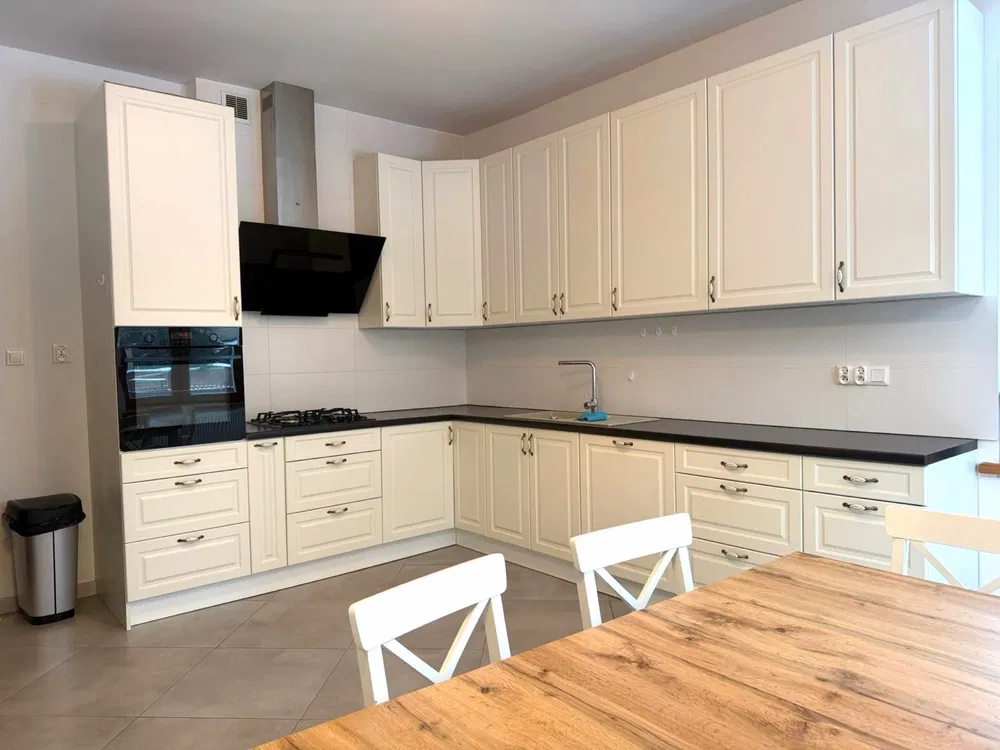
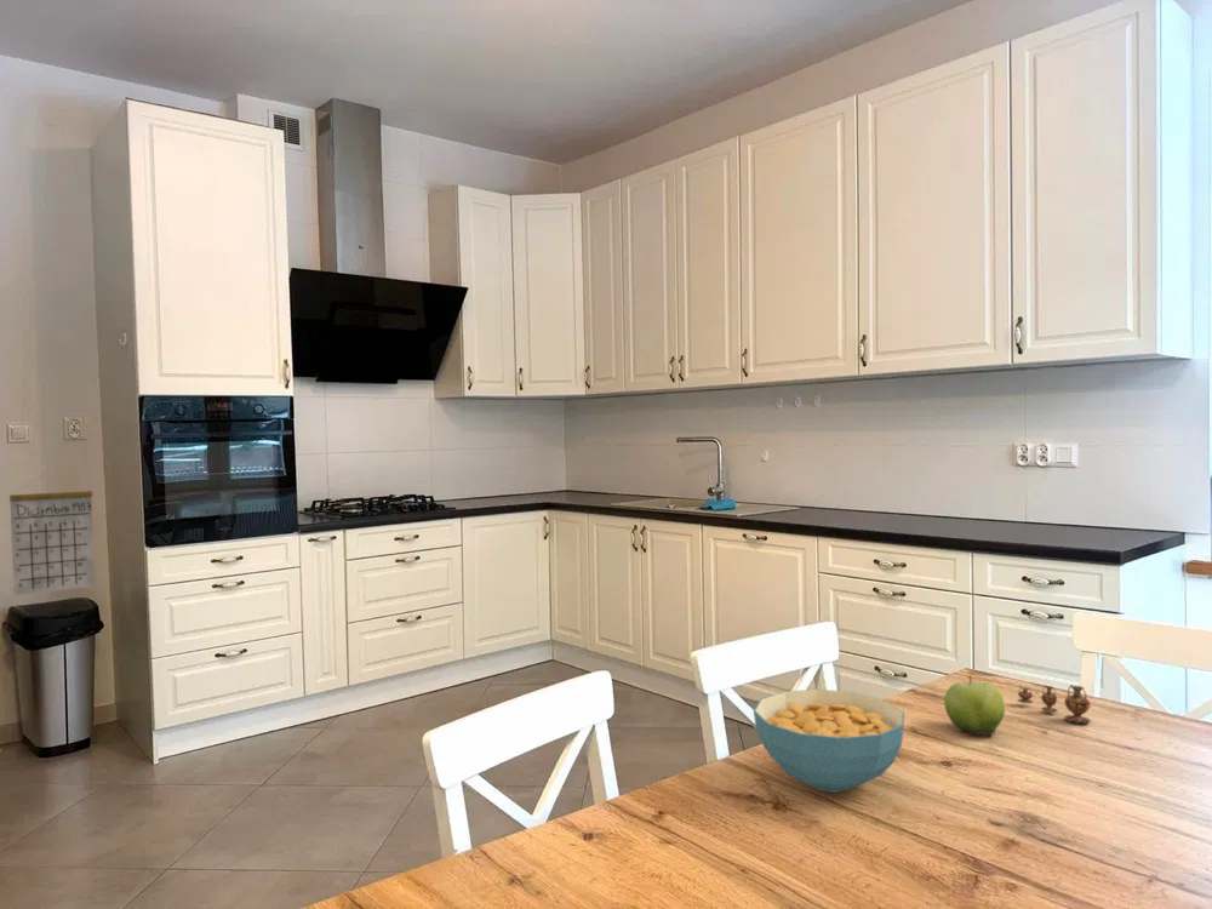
+ calendar (52, 530)
+ cereal bowl (828, 747)
+ vase (1052, 696)
+ fruit (974, 704)
